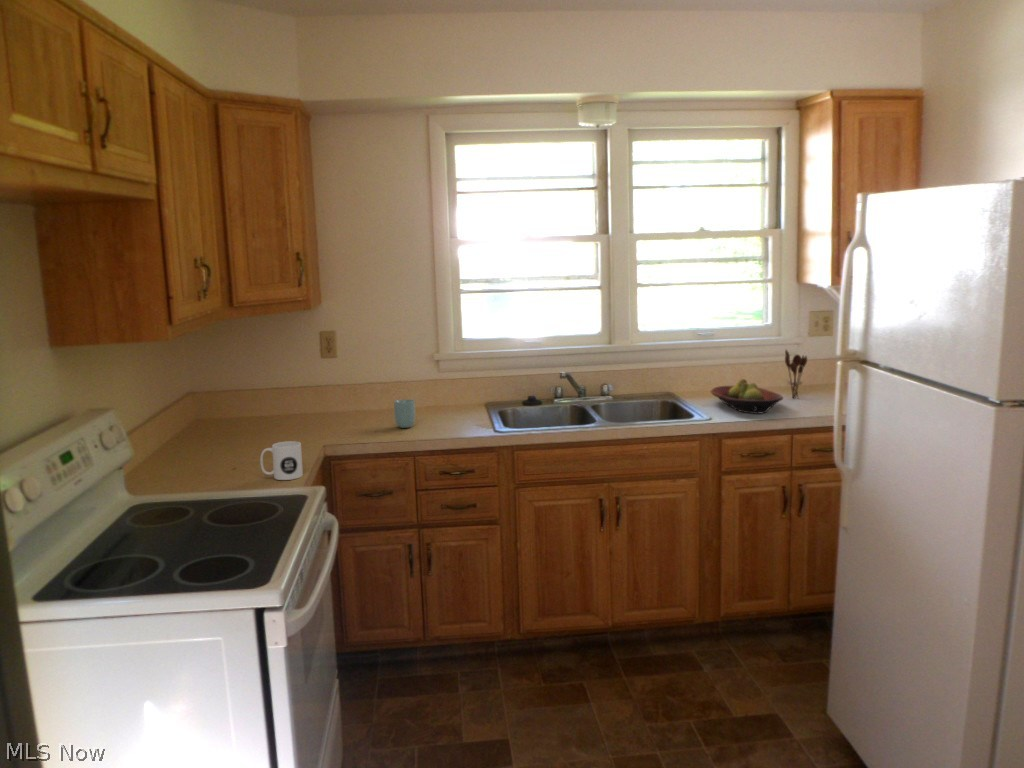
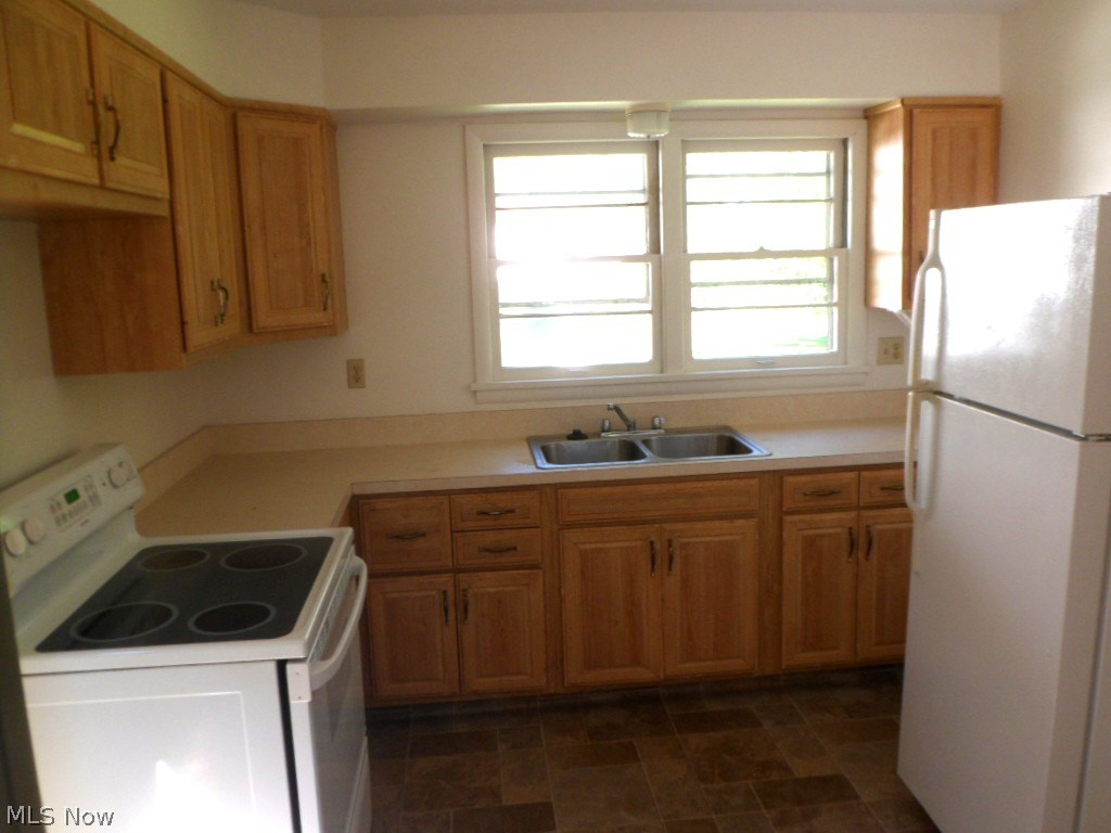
- cup (404, 414)
- mug (281, 460)
- fruit bowl (745, 394)
- utensil holder (794, 374)
